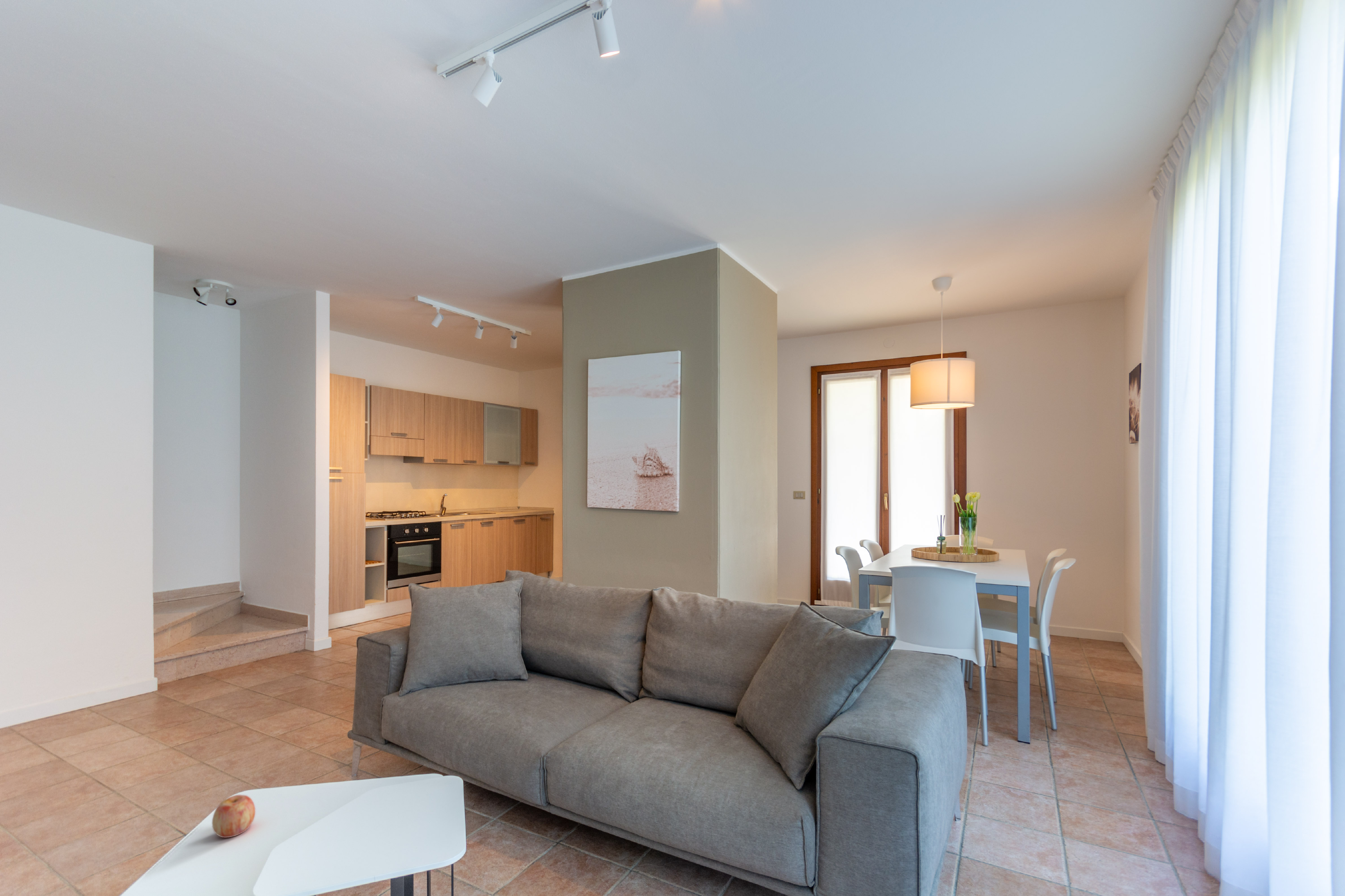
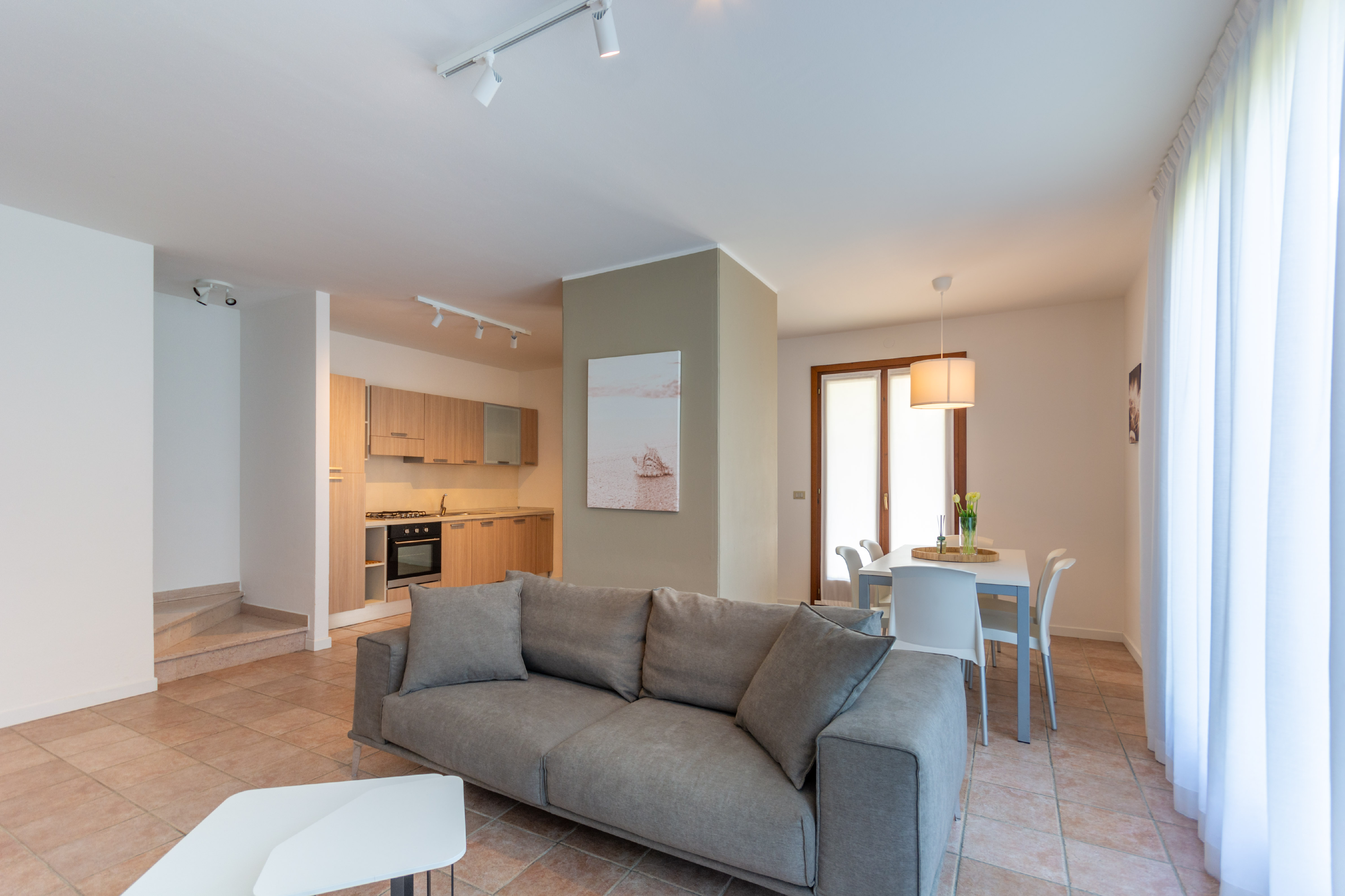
- apple (234, 815)
